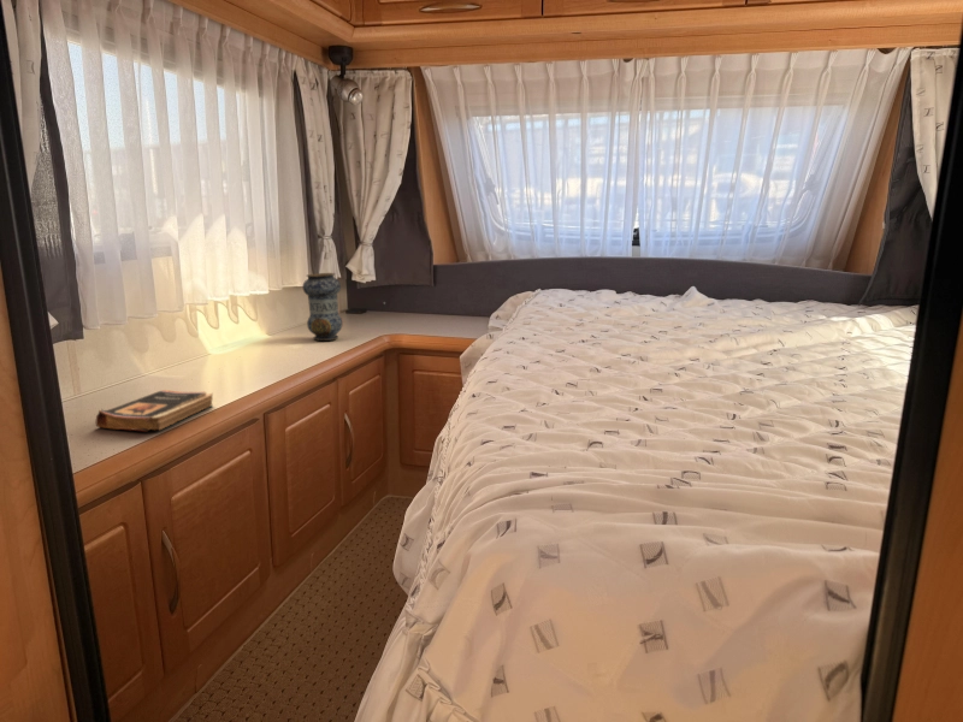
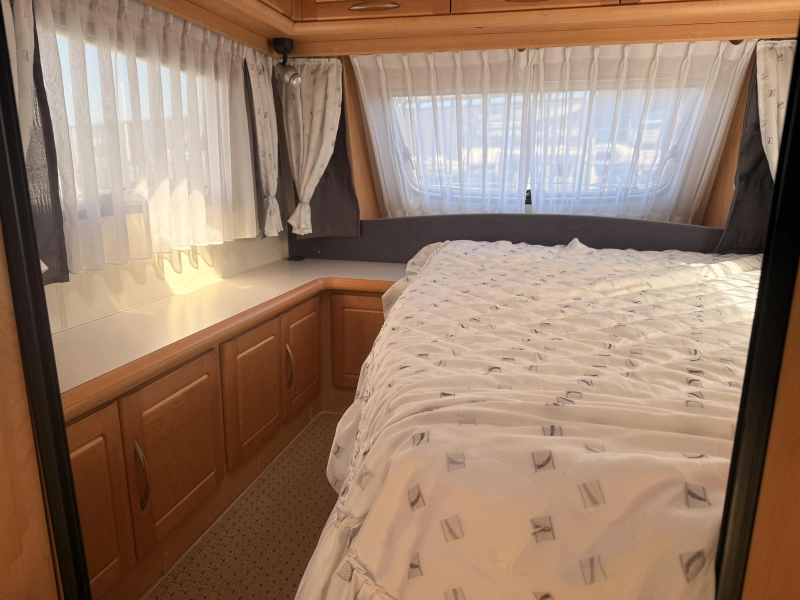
- vase (323, 306)
- book (159, 407)
